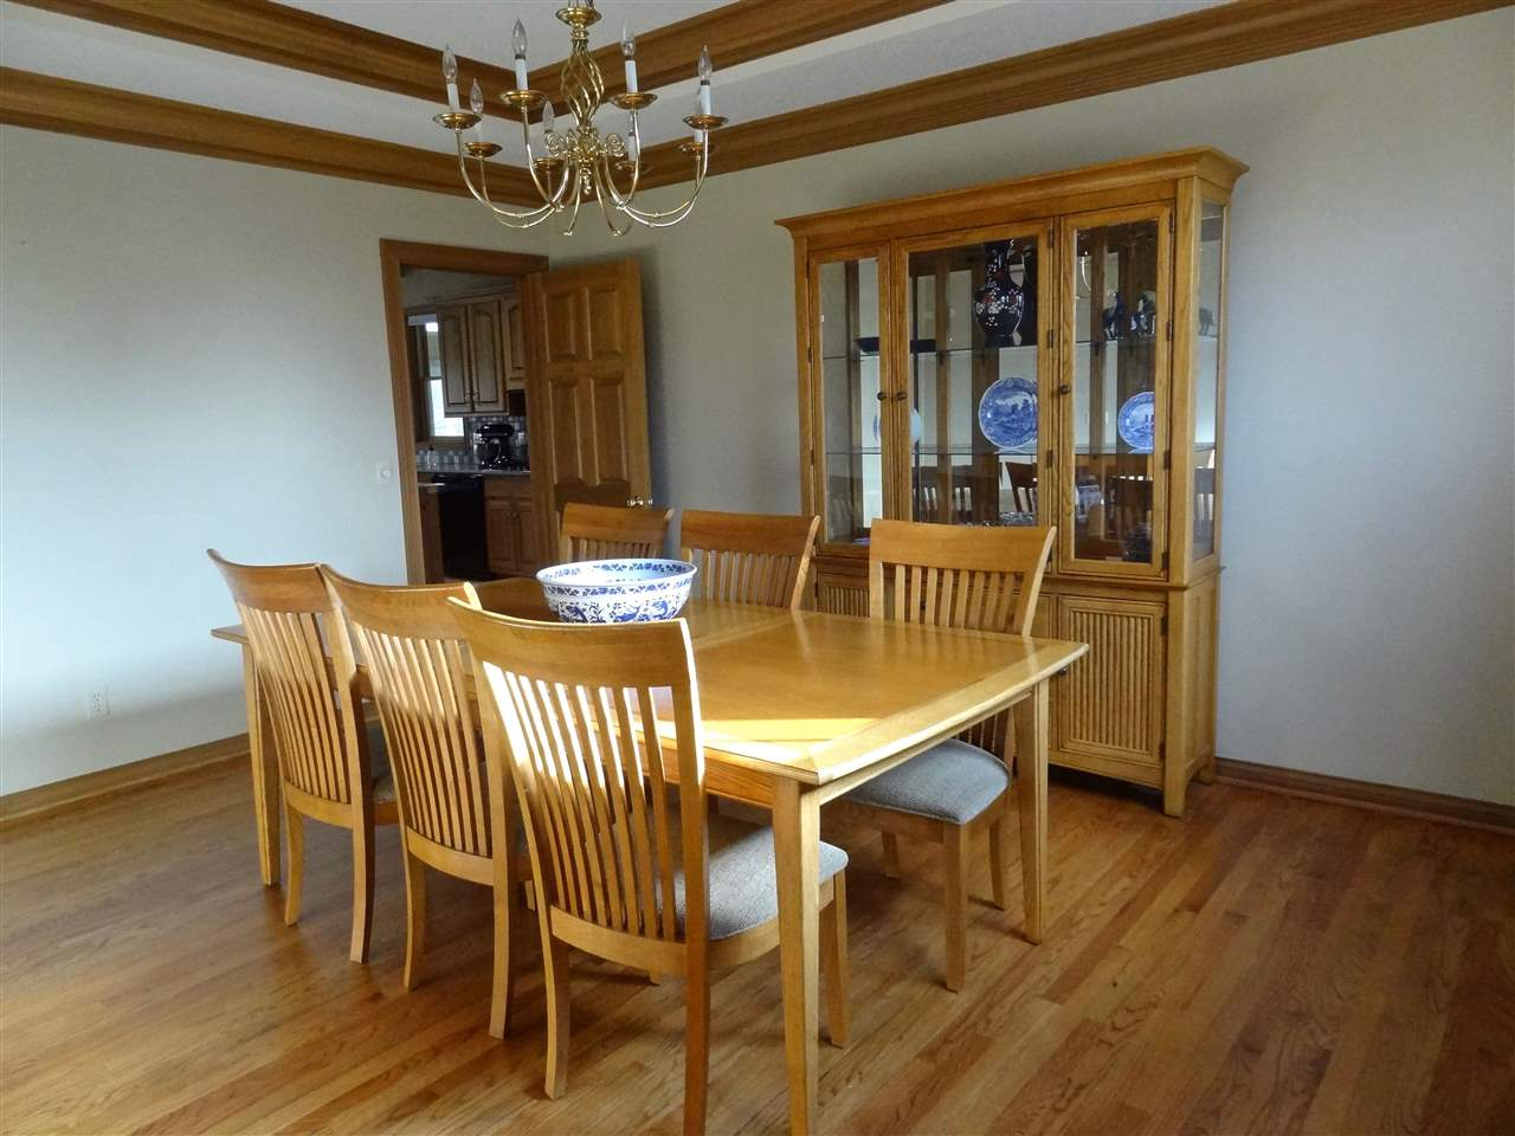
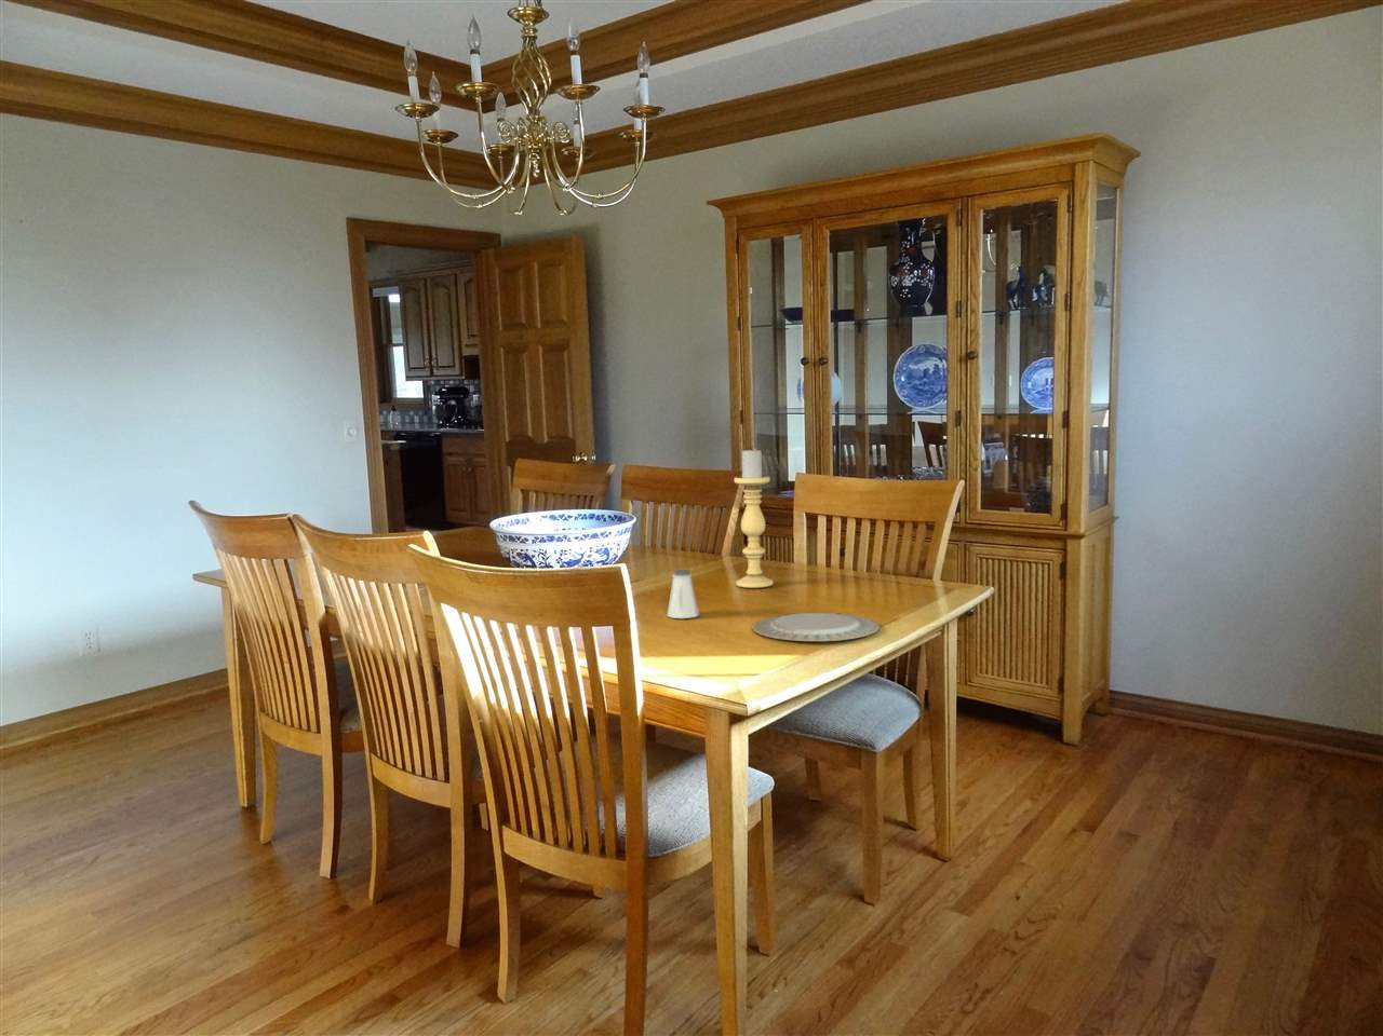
+ candle holder (752, 516)
+ chinaware (815, 624)
+ saltshaker (682, 592)
